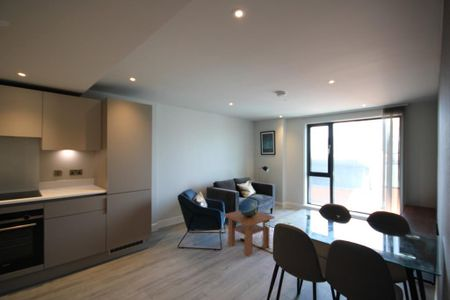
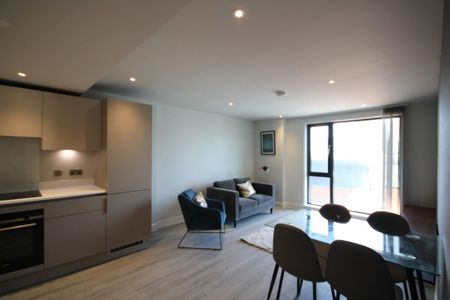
- coffee table (248, 230)
- decorative globe (248, 207)
